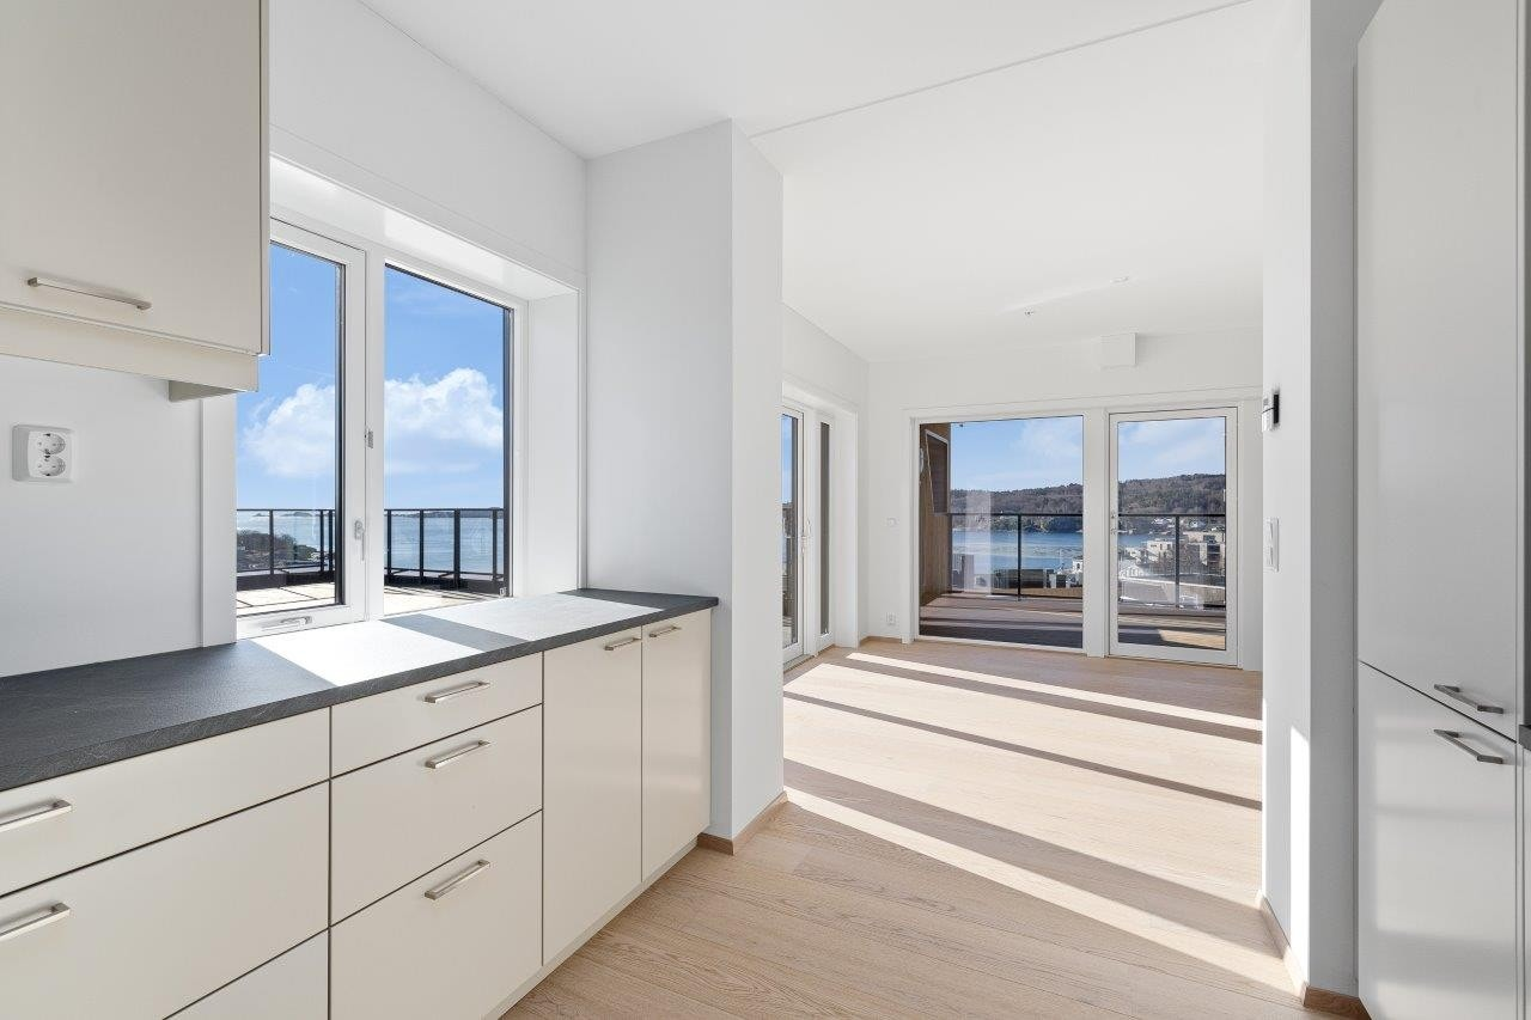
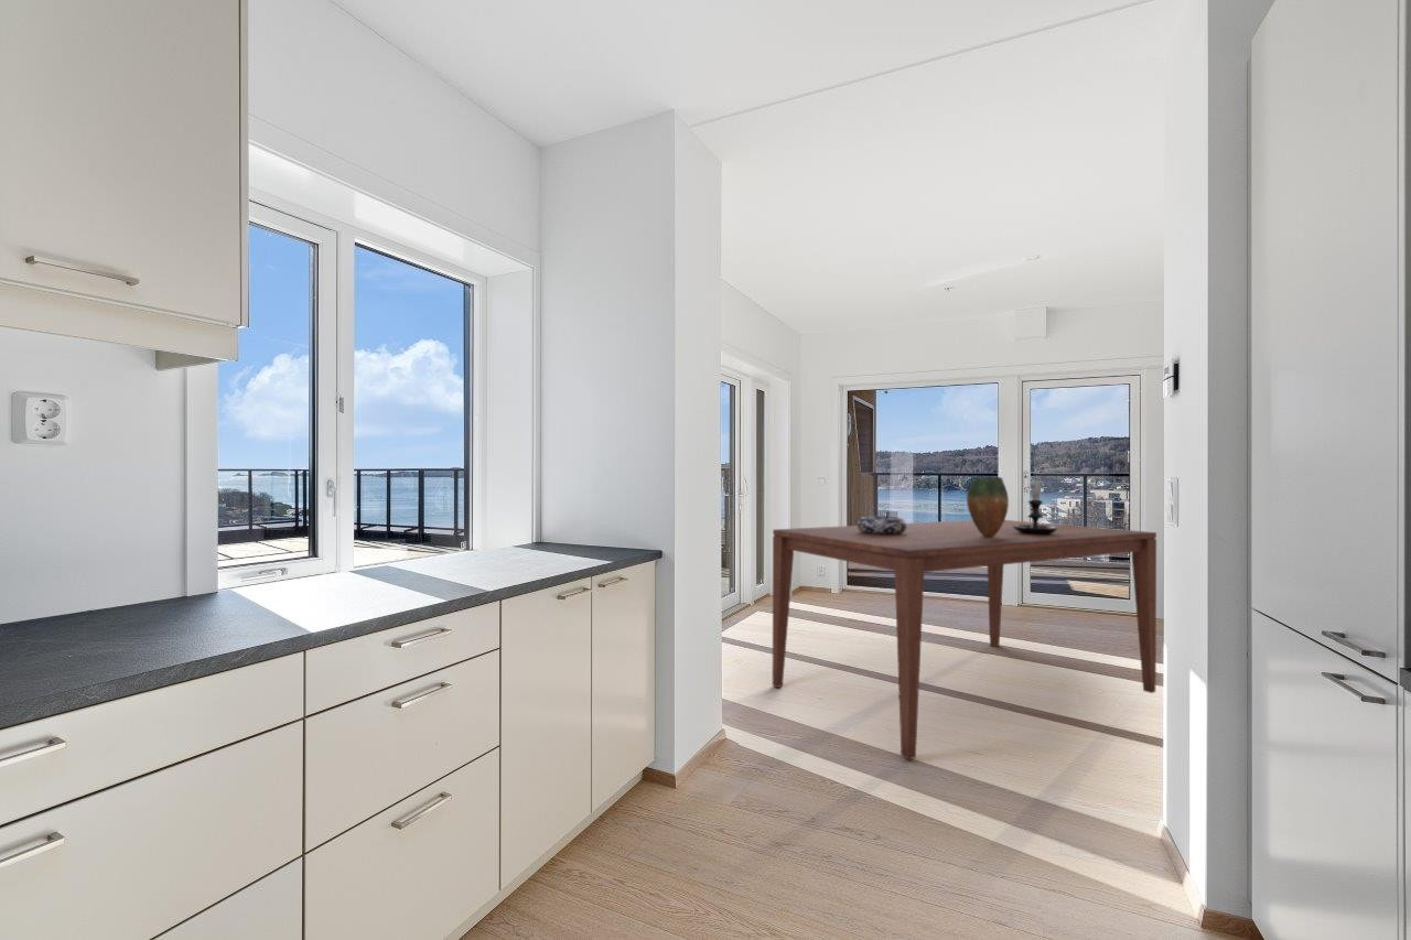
+ decorative bowl (881, 525)
+ dining table (989, 609)
+ candle holder (1034, 505)
+ vase (987, 506)
